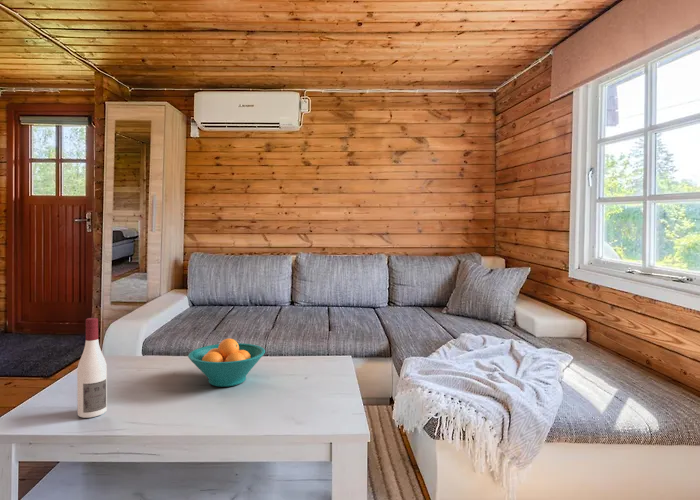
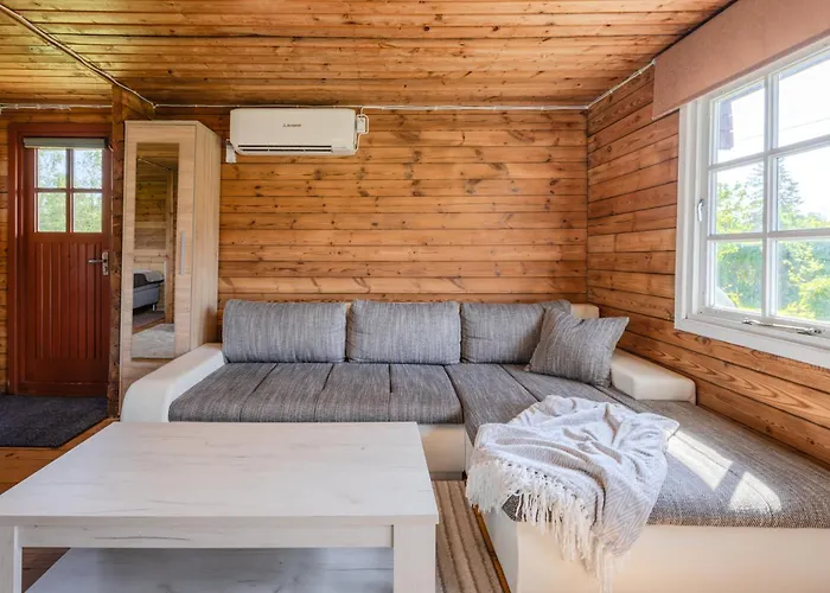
- fruit bowl (227, 360)
- alcohol (92, 366)
